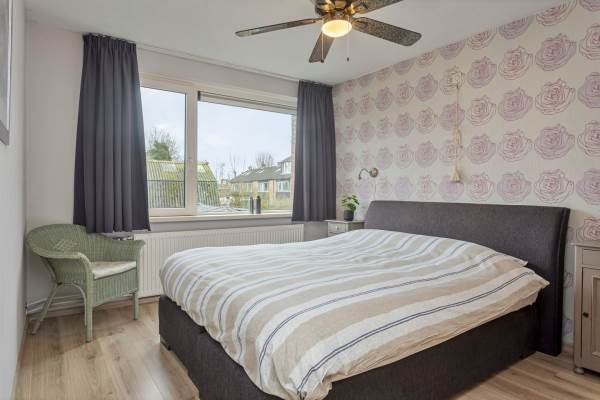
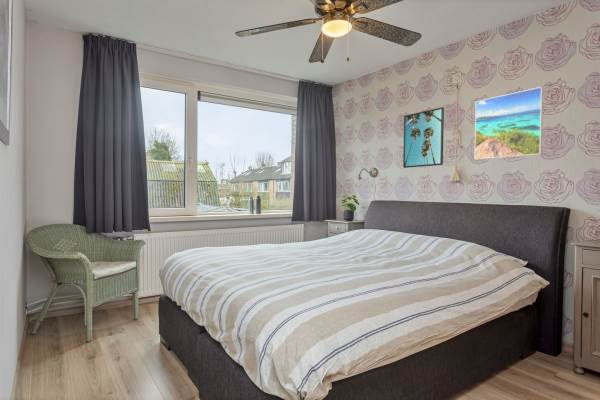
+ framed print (422, 139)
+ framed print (506, 125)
